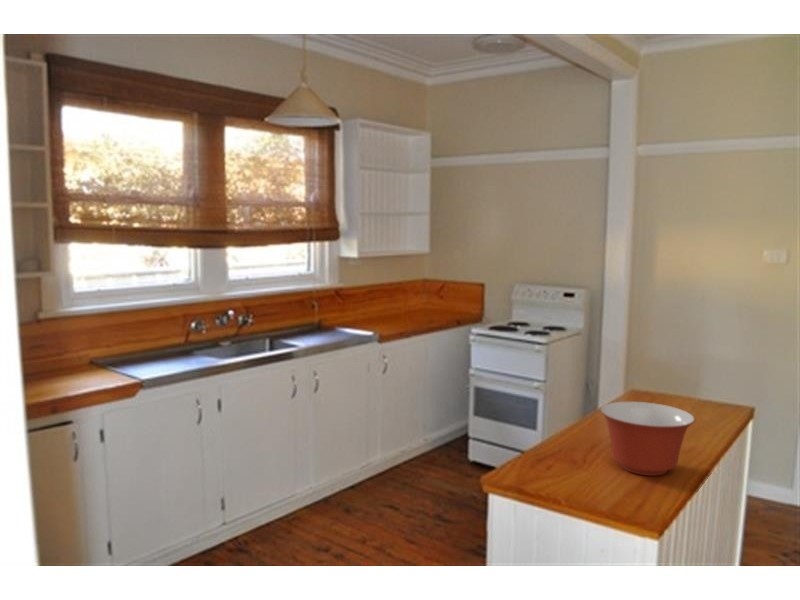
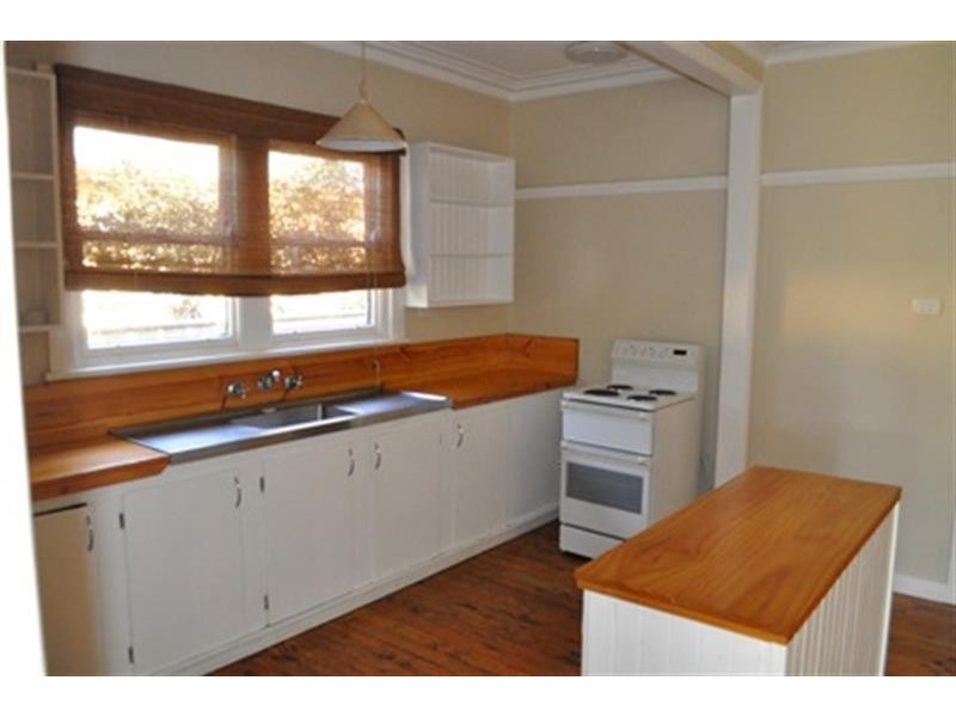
- mixing bowl (644, 440)
